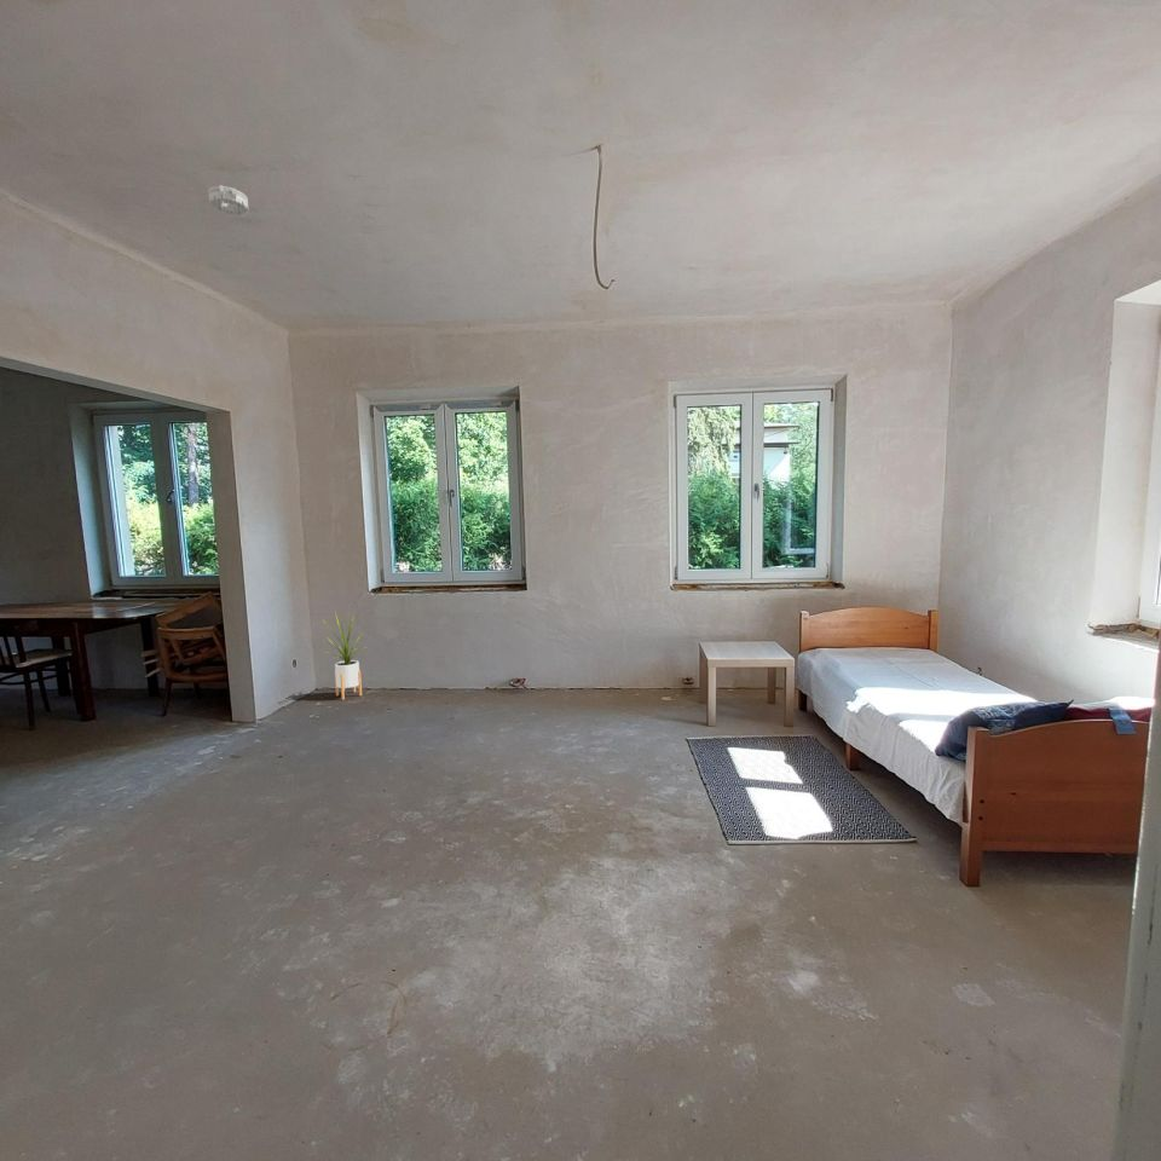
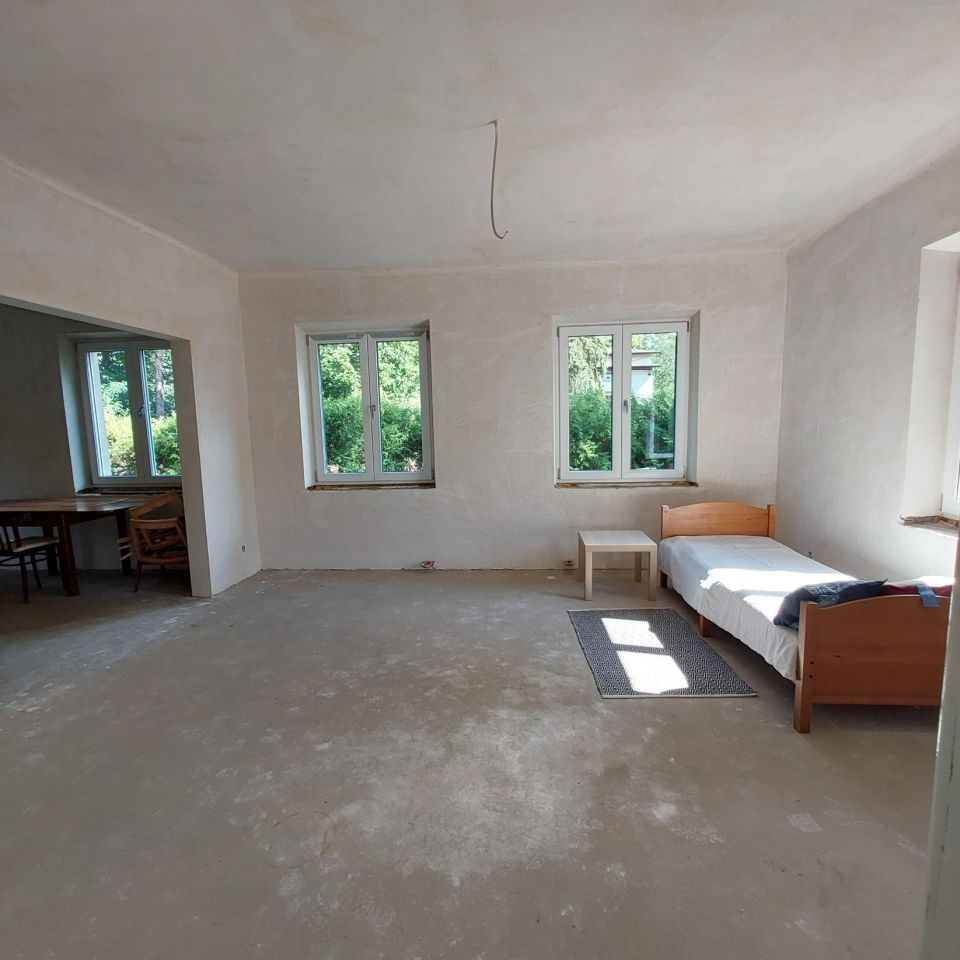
- house plant (346, 652)
- smoke detector (229, 200)
